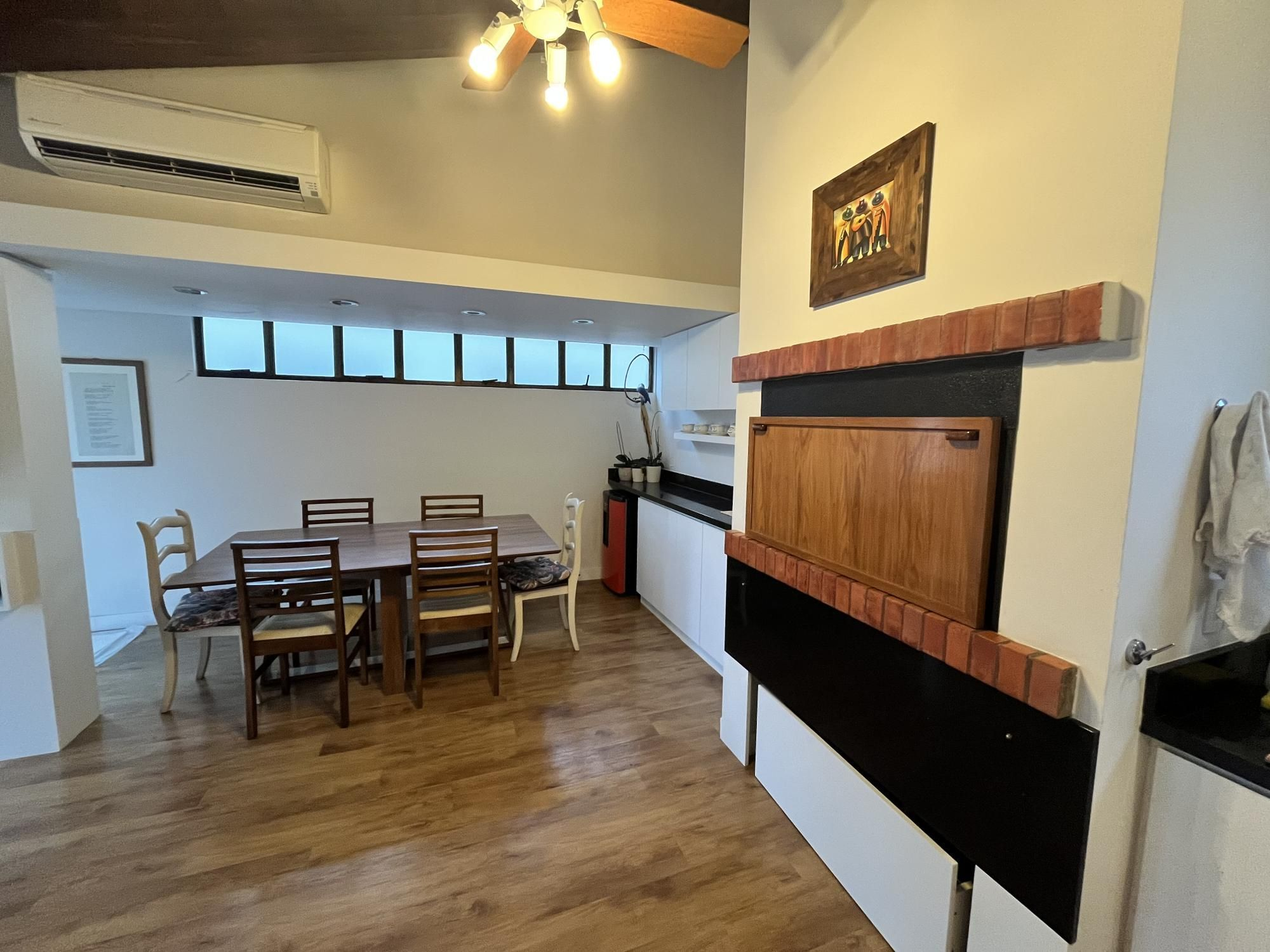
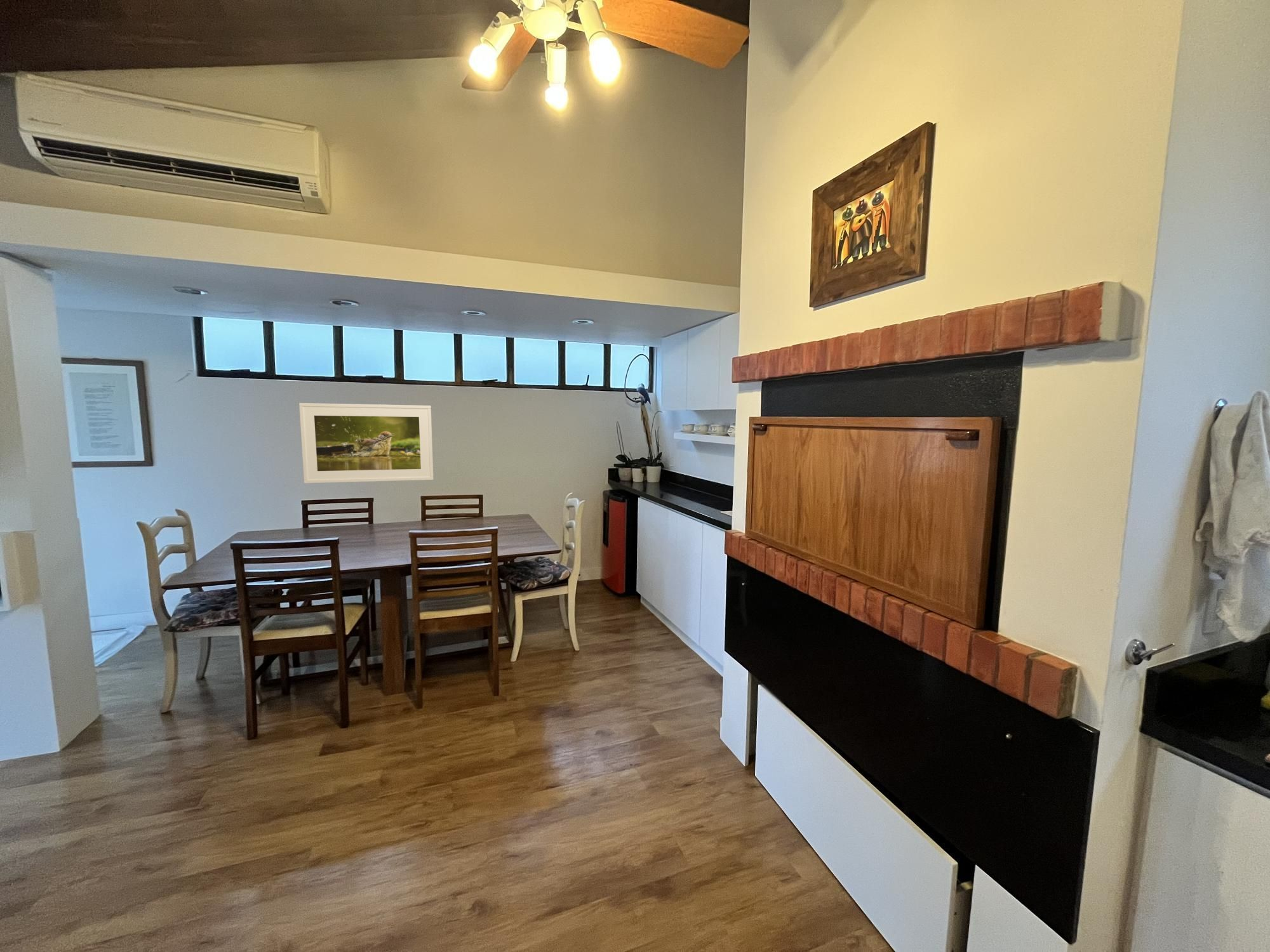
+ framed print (370, 443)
